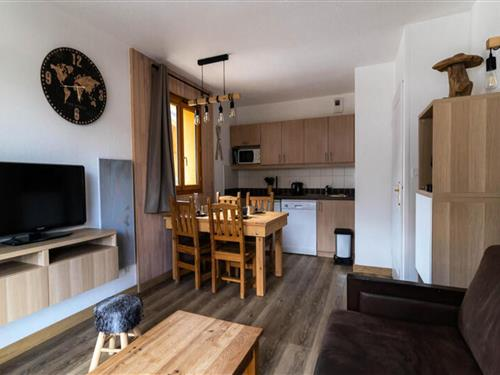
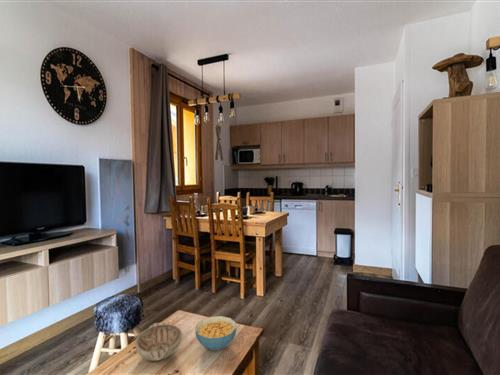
+ cereal bowl (216, 336)
+ decorative bowl (159, 345)
